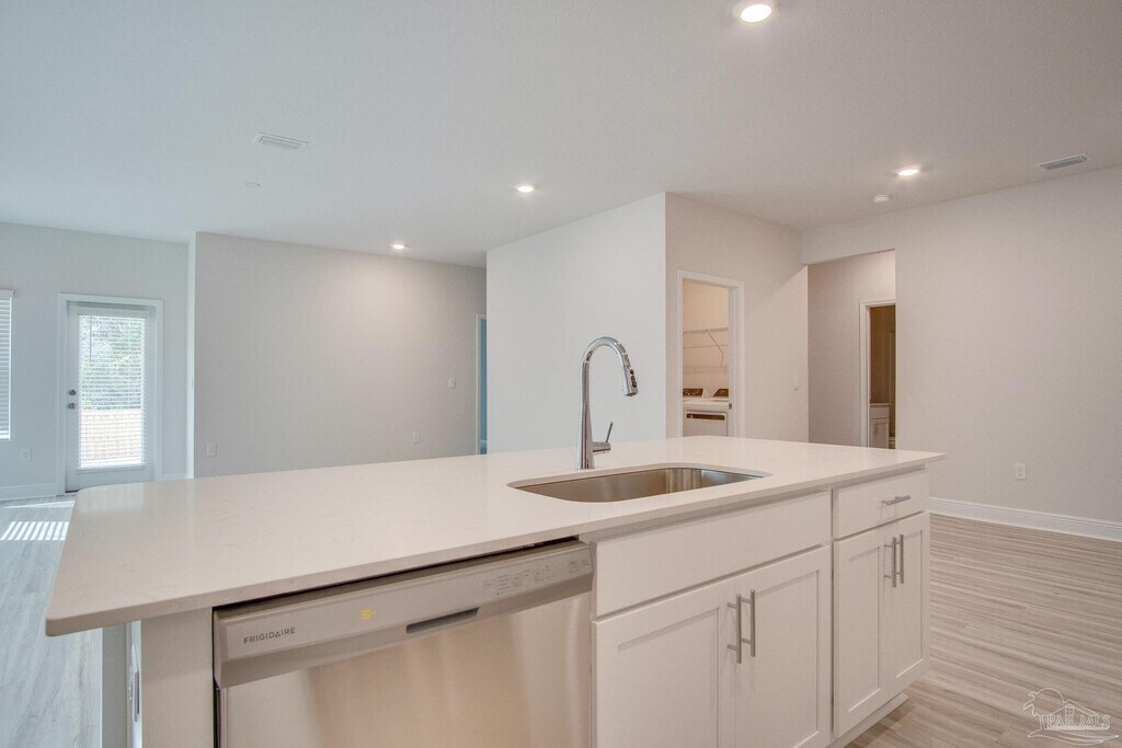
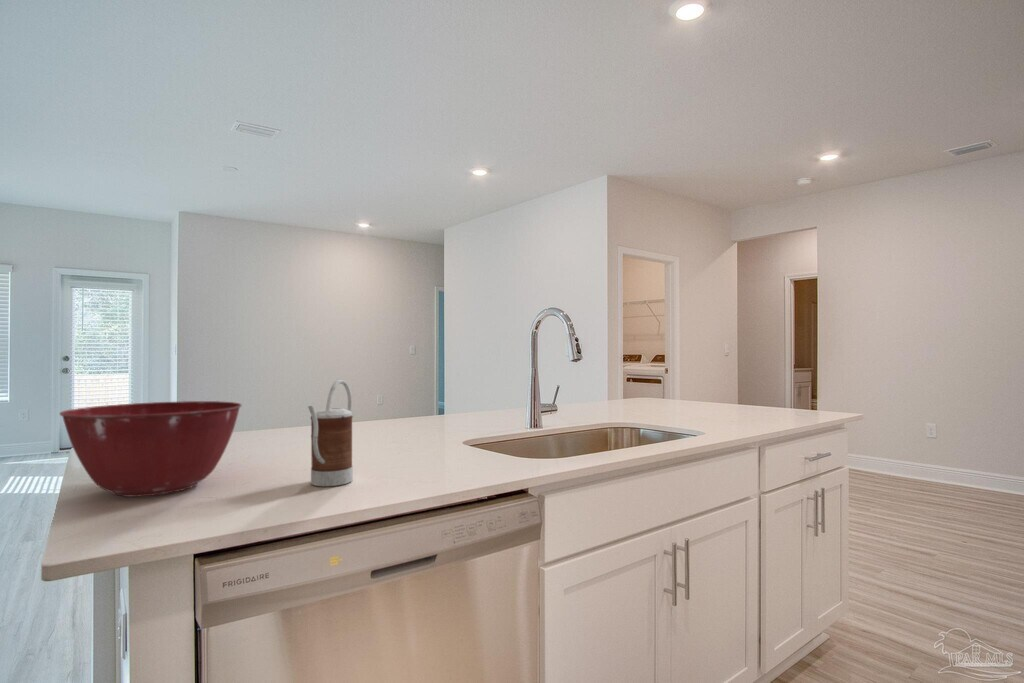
+ mixing bowl (157, 446)
+ kettle (331, 430)
